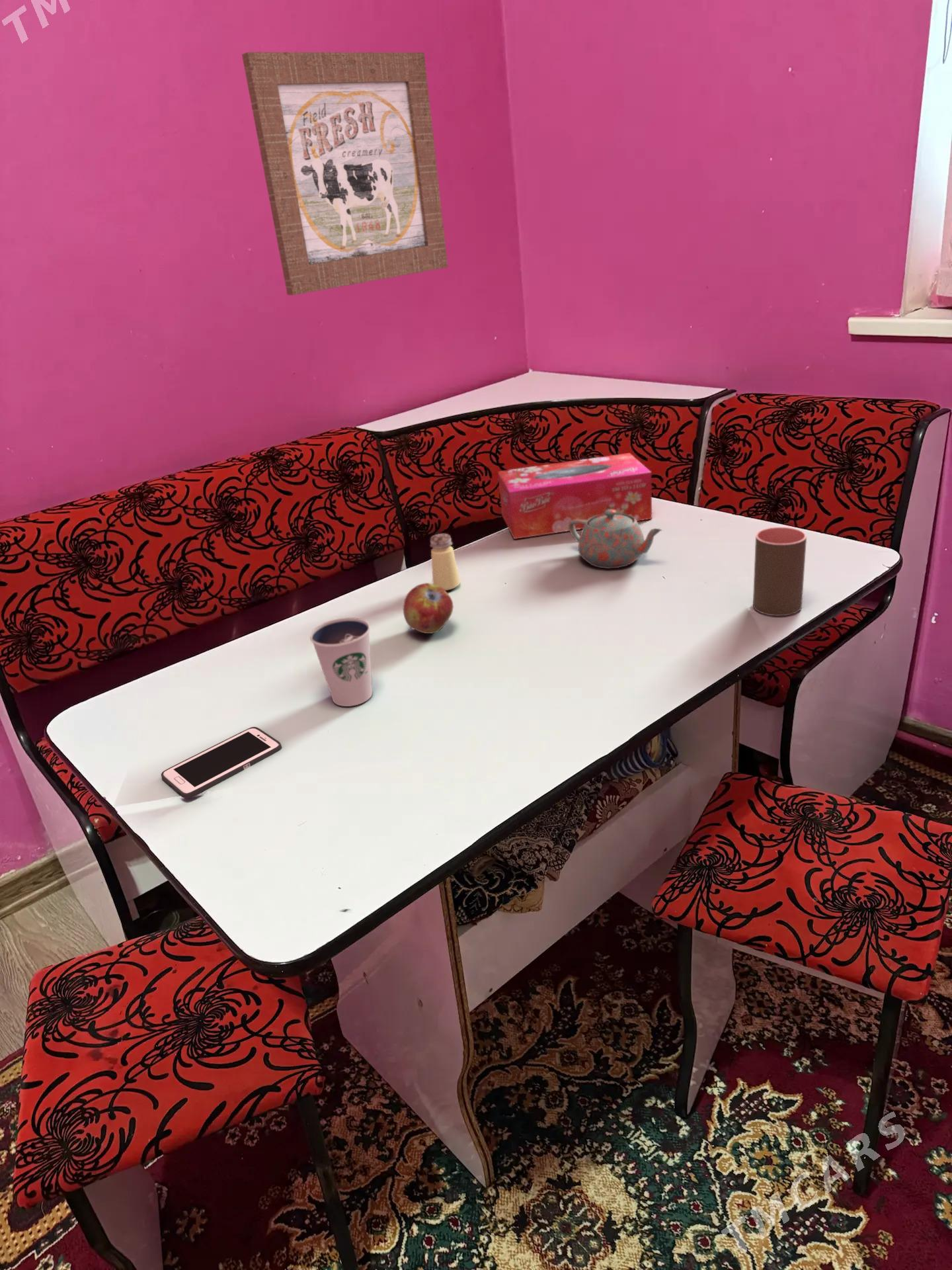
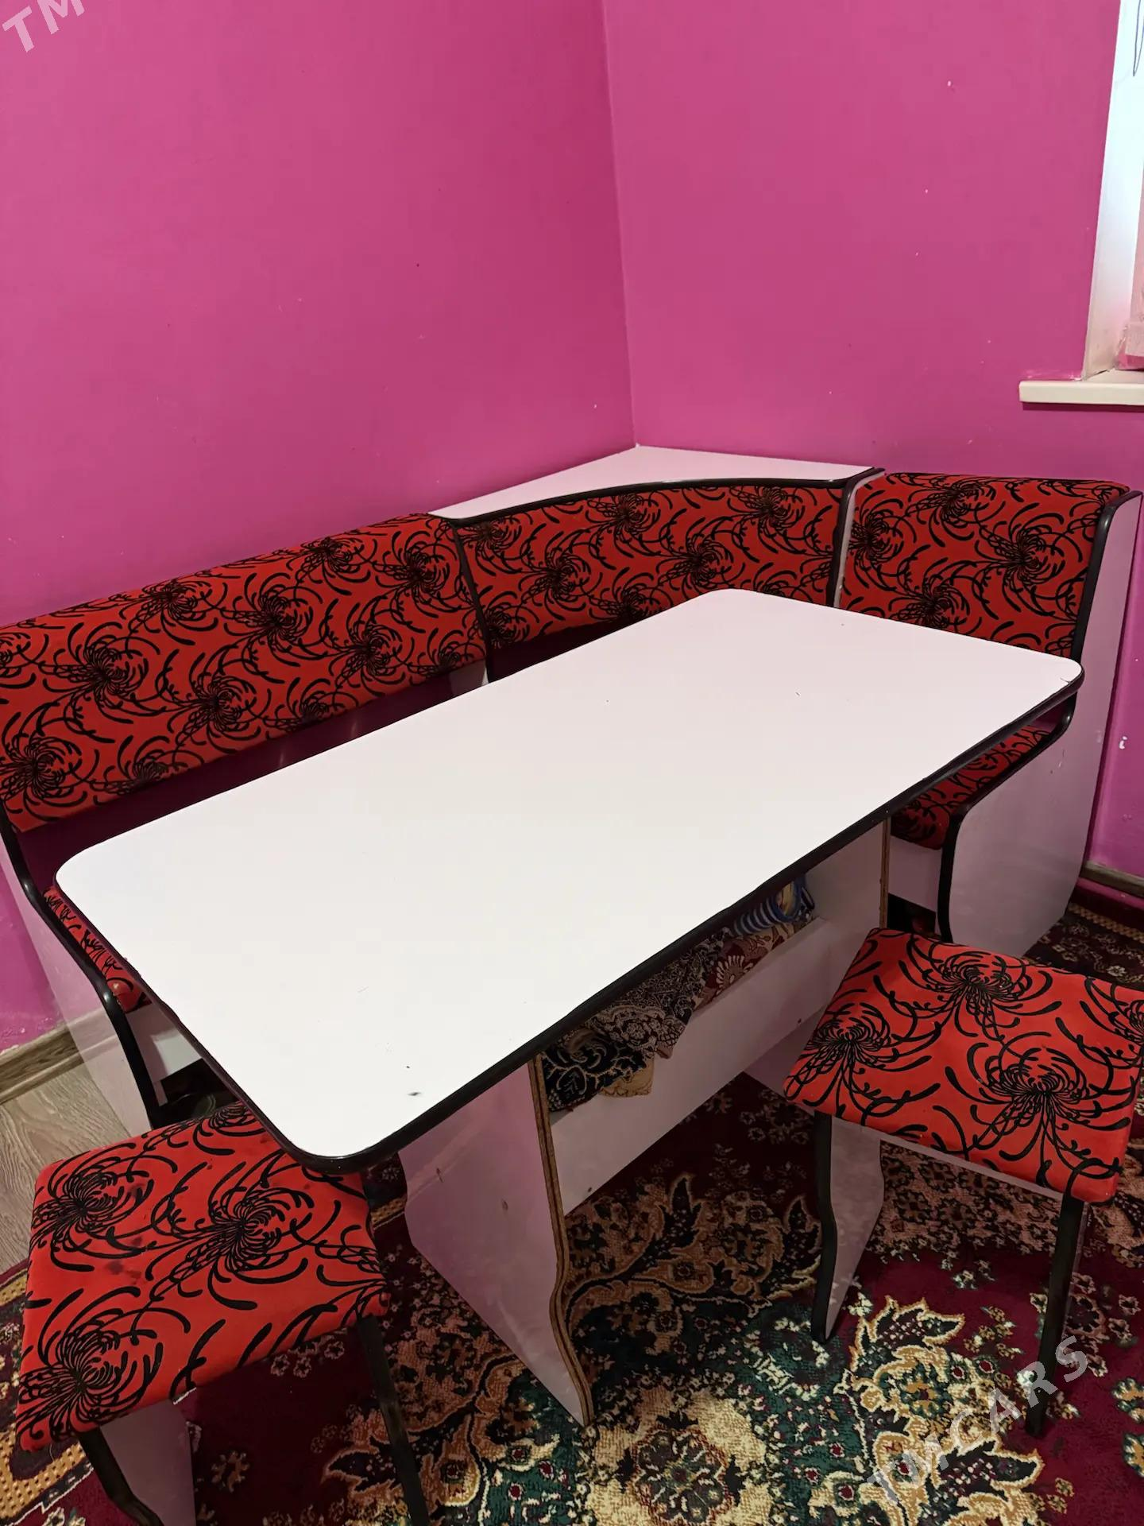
- tissue box (573, 494)
- teapot (614, 536)
- cell phone (222, 761)
- cup (779, 571)
- wall art (356, 173)
- dixie cup (346, 664)
- fruit (428, 609)
- saltshaker (443, 561)
